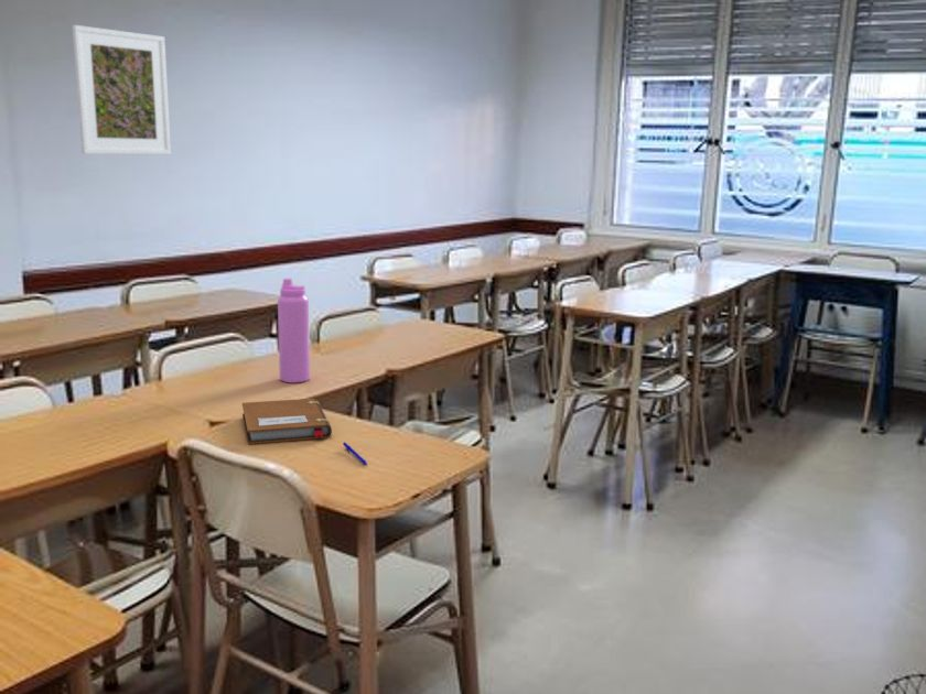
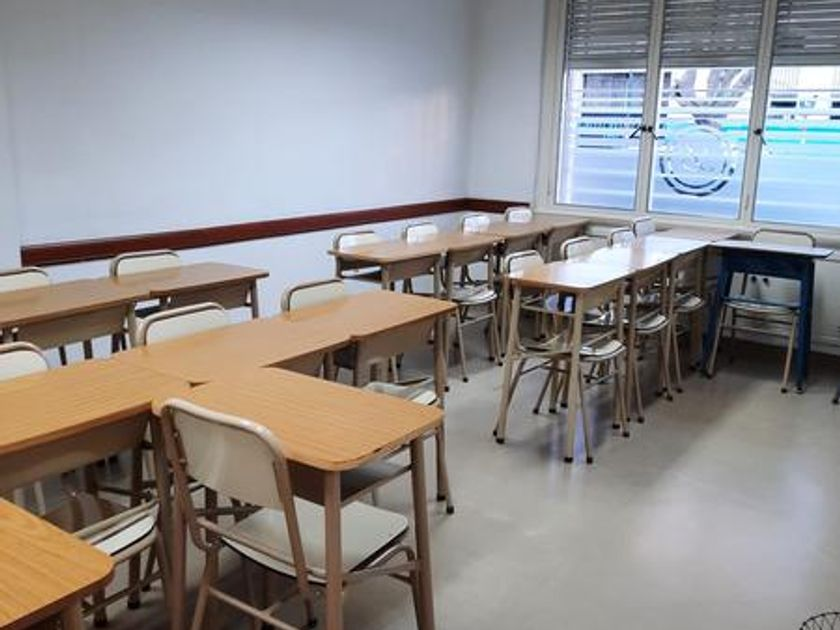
- water bottle (293, 329)
- notebook (286, 420)
- pen (355, 454)
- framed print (123, 93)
